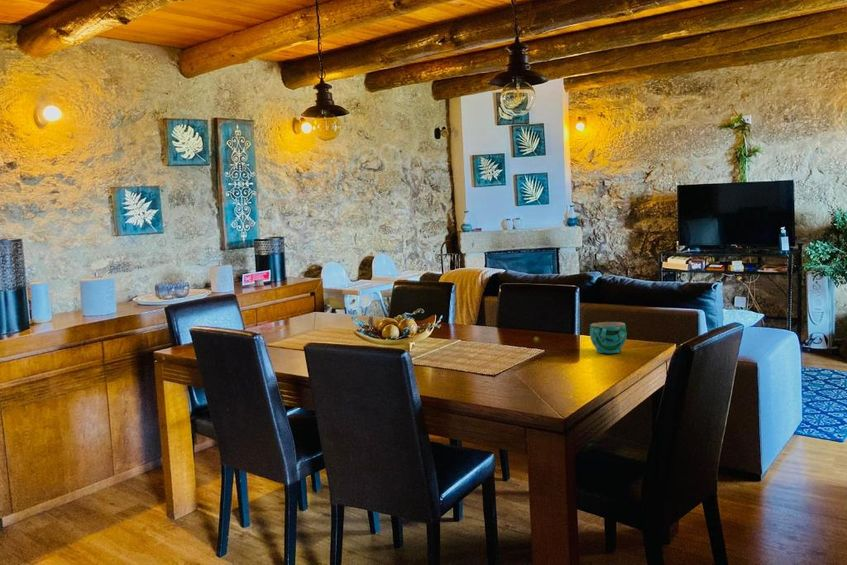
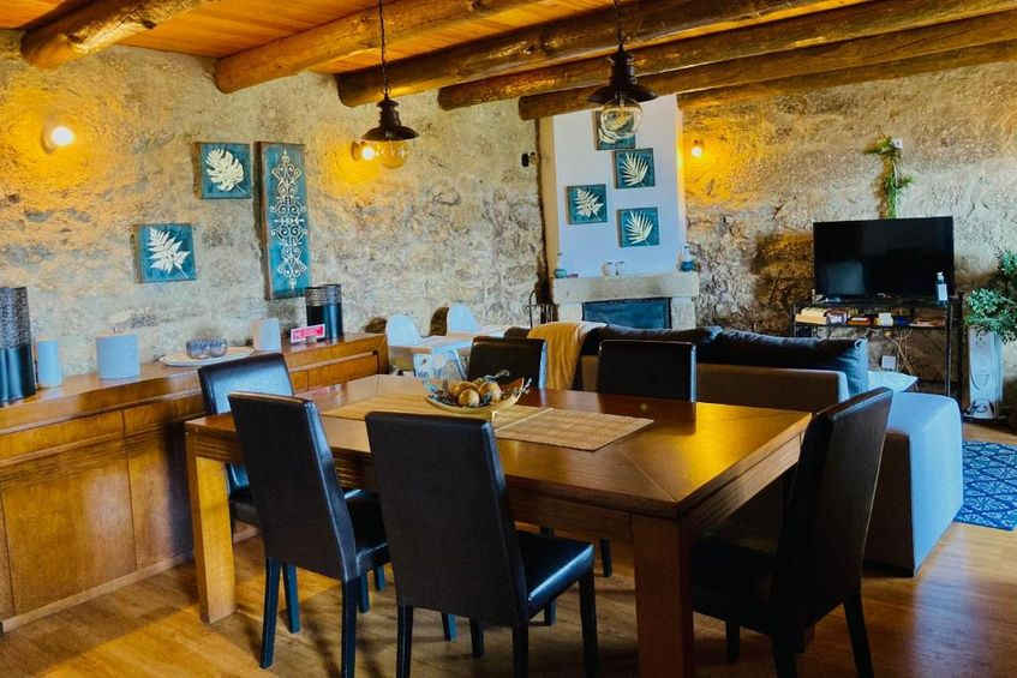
- cup (608, 338)
